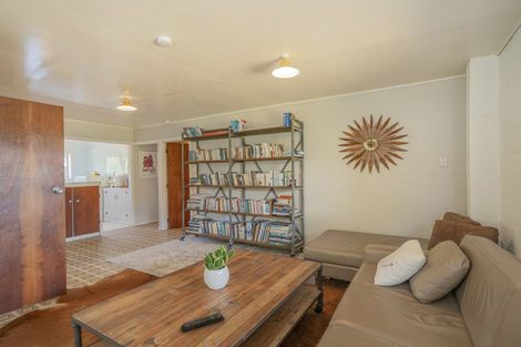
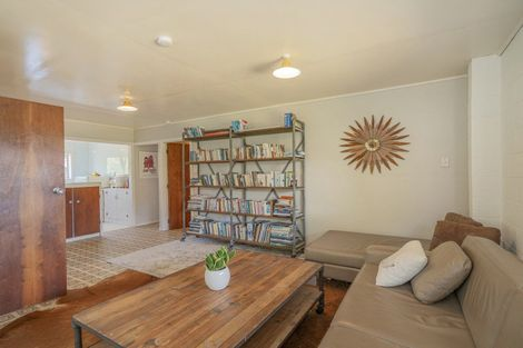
- remote control (203, 322)
